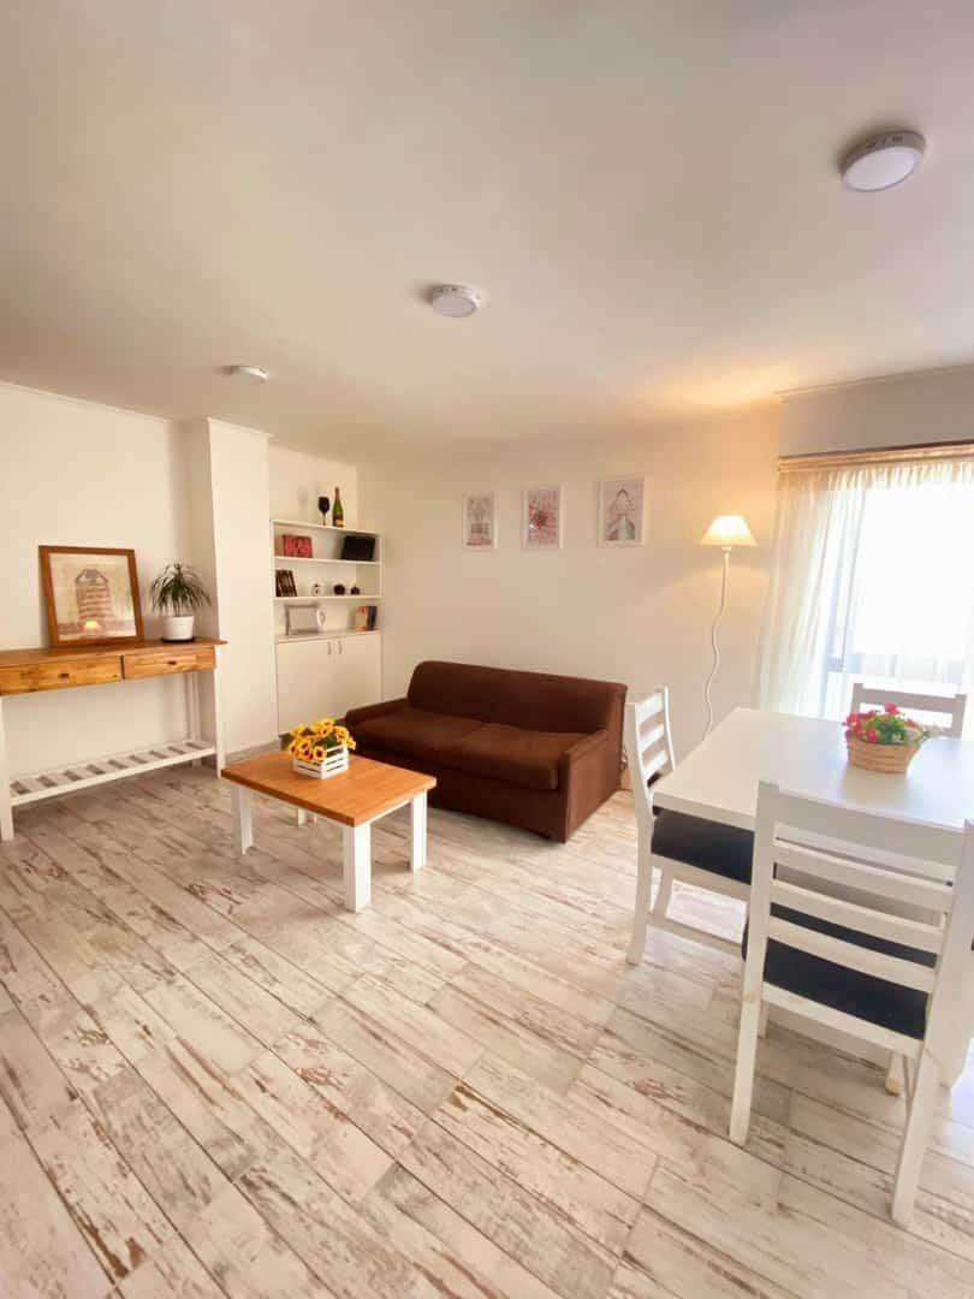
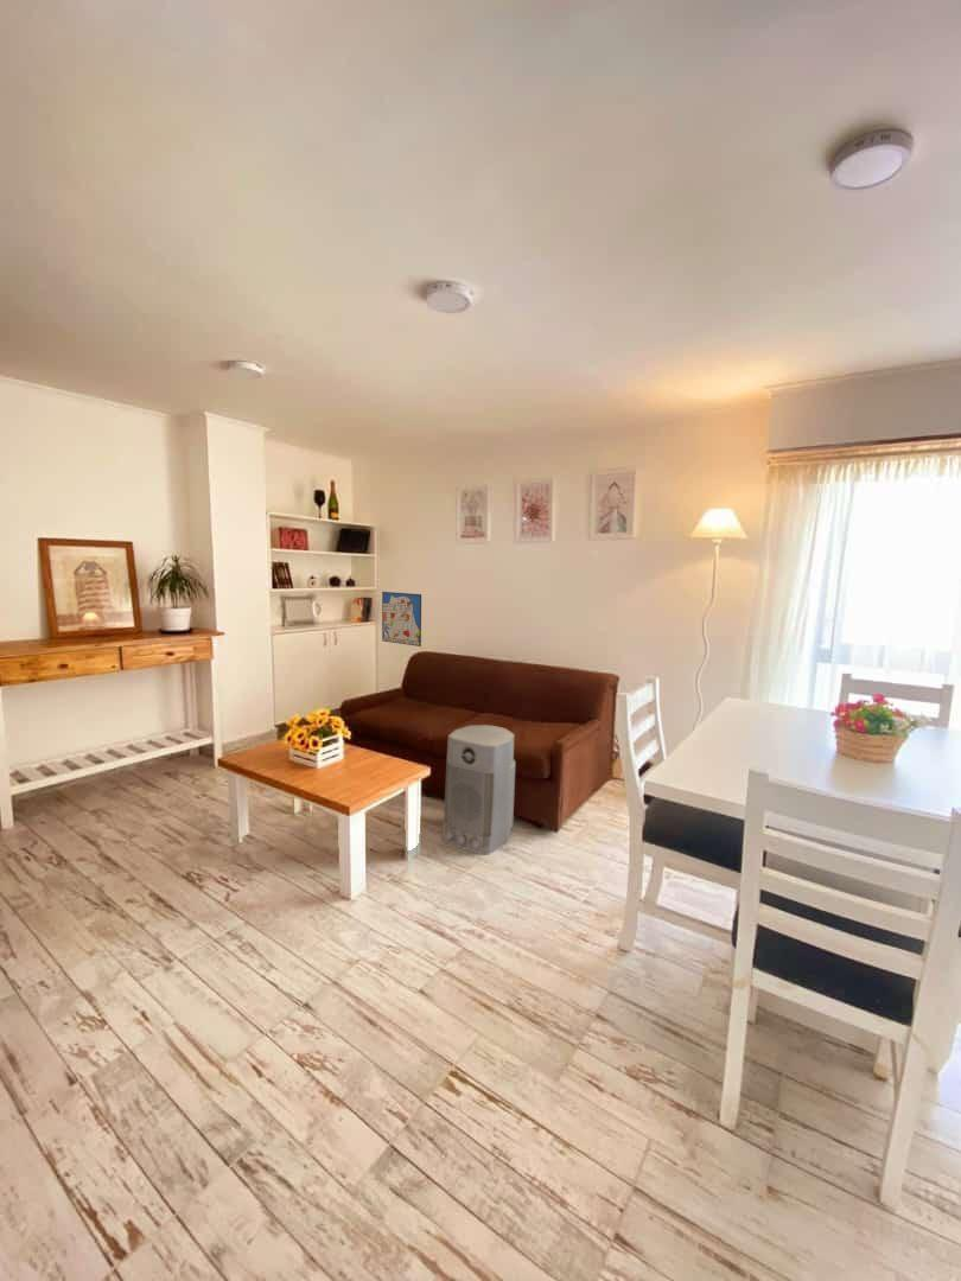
+ wall art (401, 618)
+ air purifier (480, 784)
